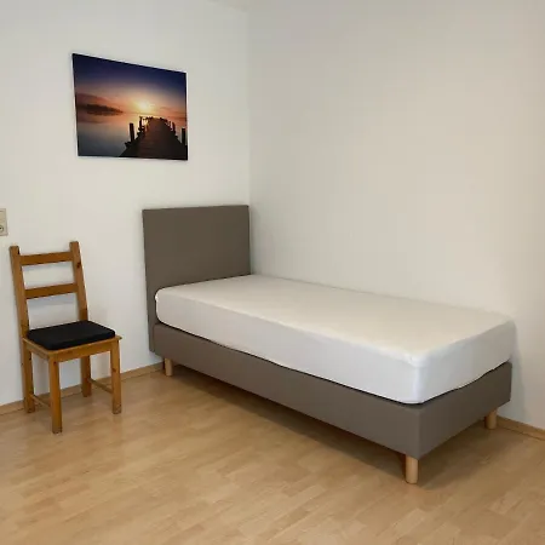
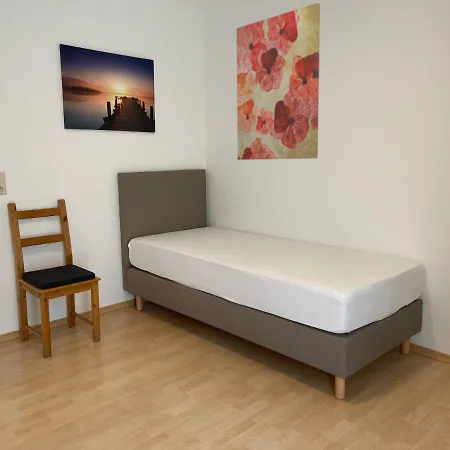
+ wall art (274, 89)
